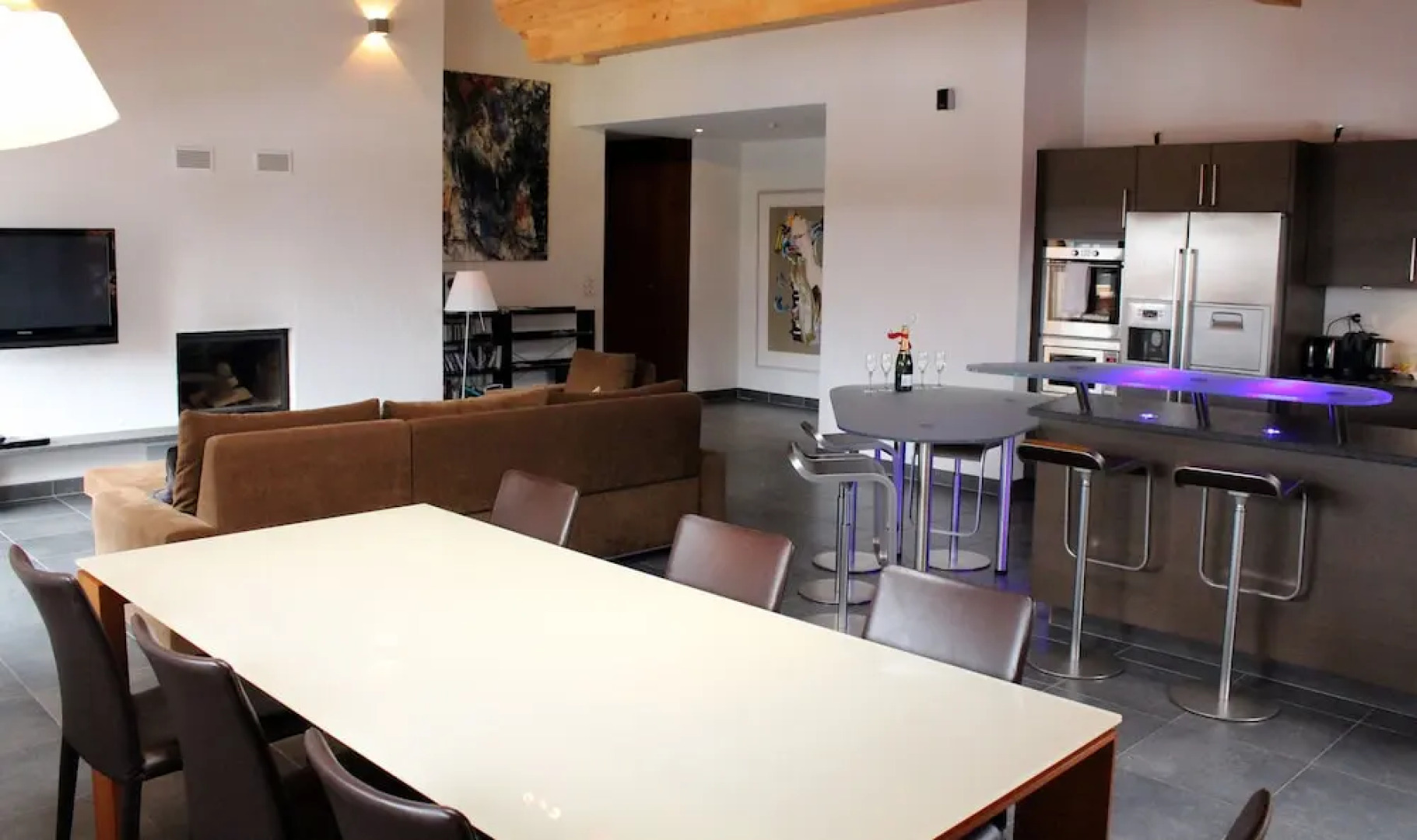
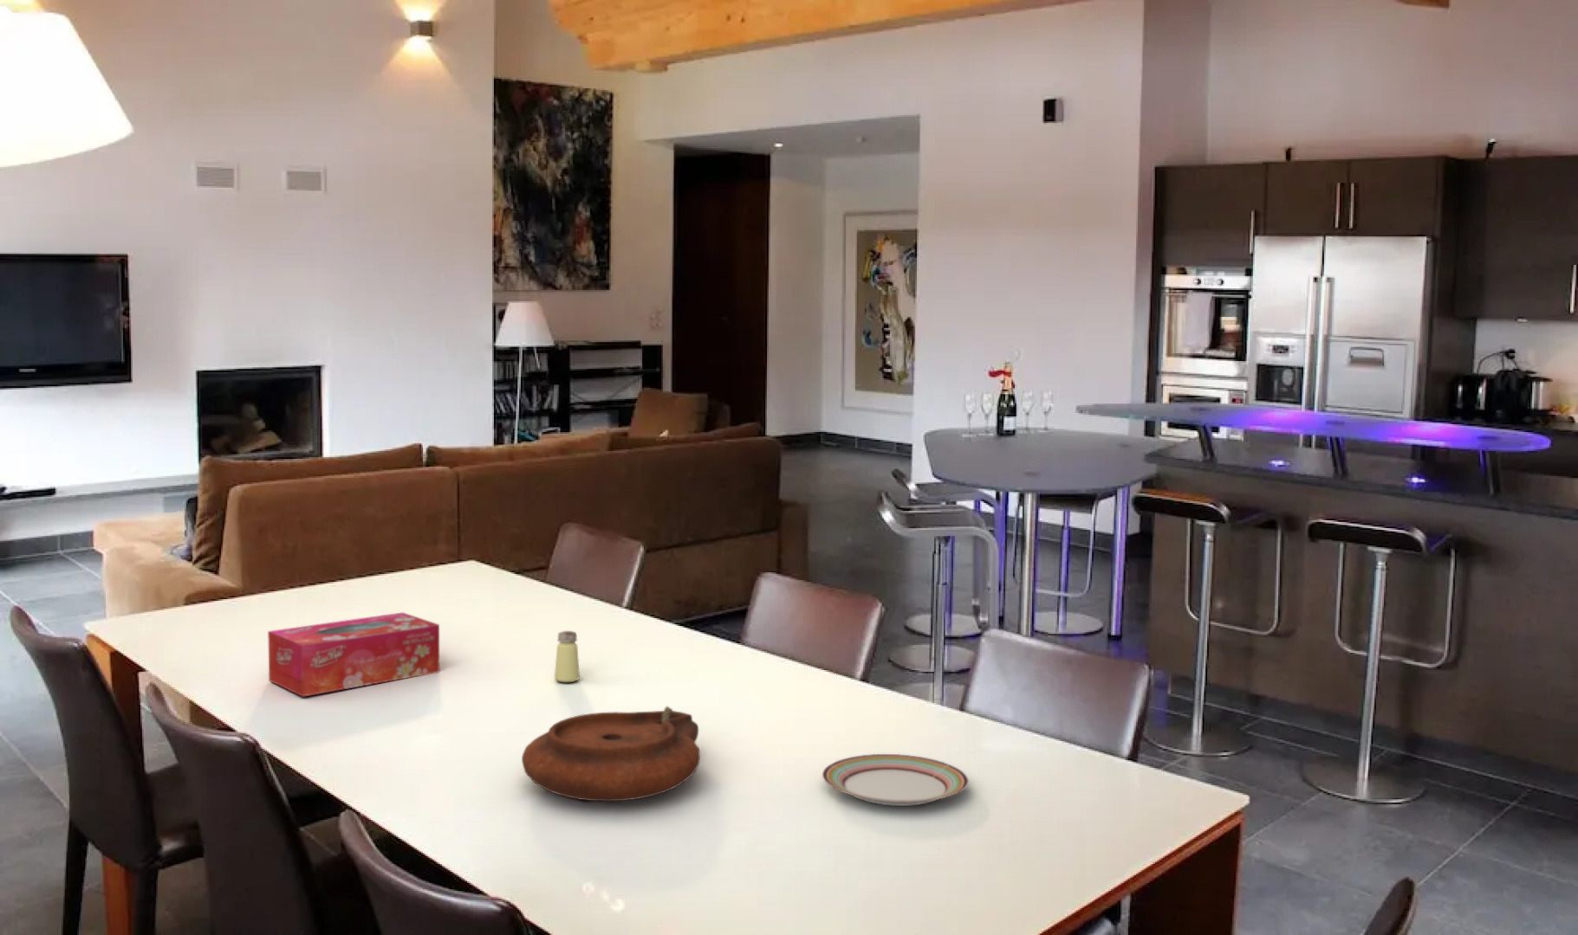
+ saltshaker (567, 656)
+ plate (623, 754)
+ tissue box (355, 652)
+ plate (894, 783)
